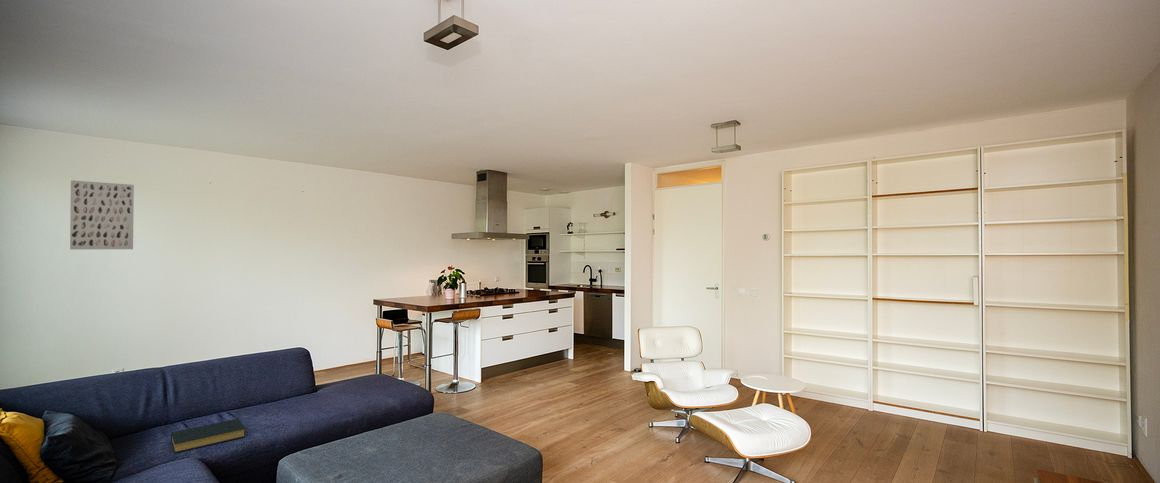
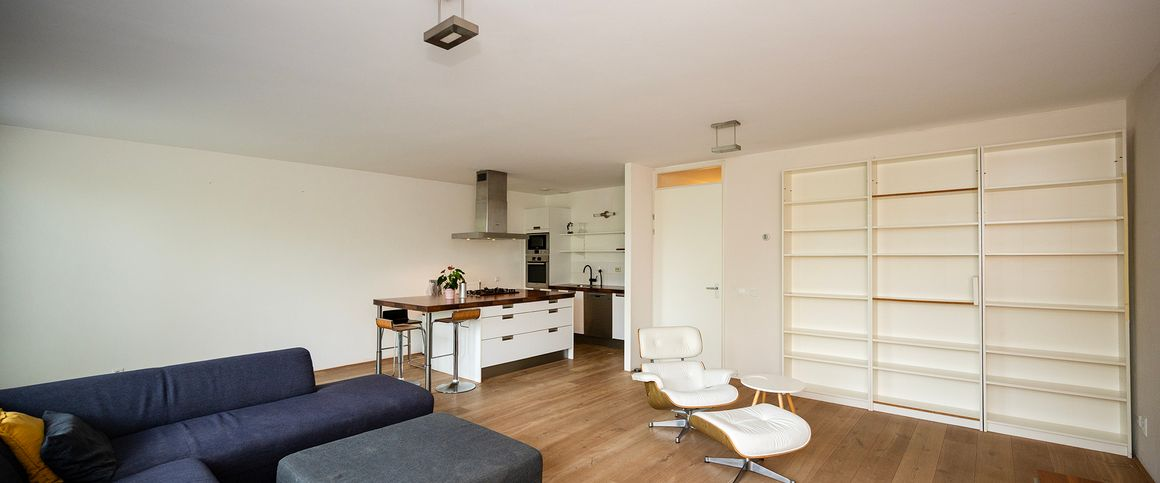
- hardback book (208, 434)
- wall art (102, 216)
